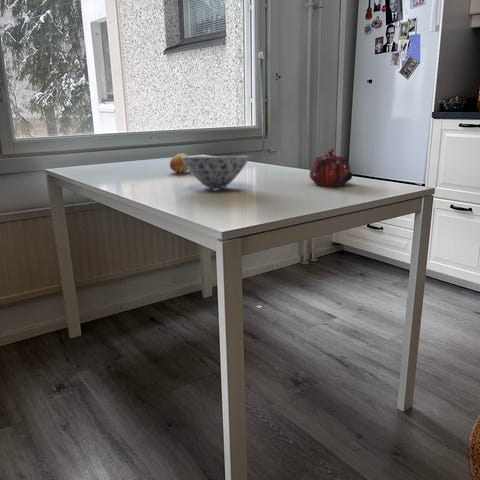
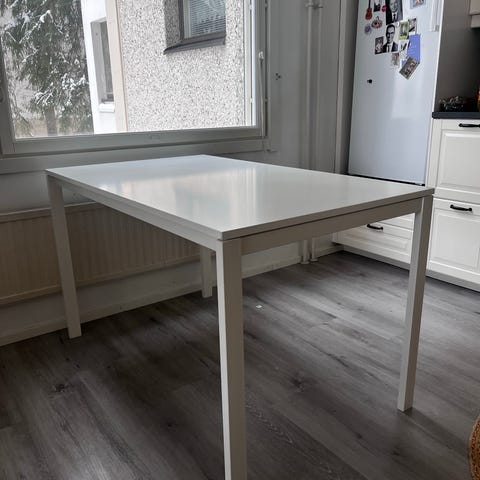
- teapot (330, 166)
- bowl (215, 170)
- fruit (180, 162)
